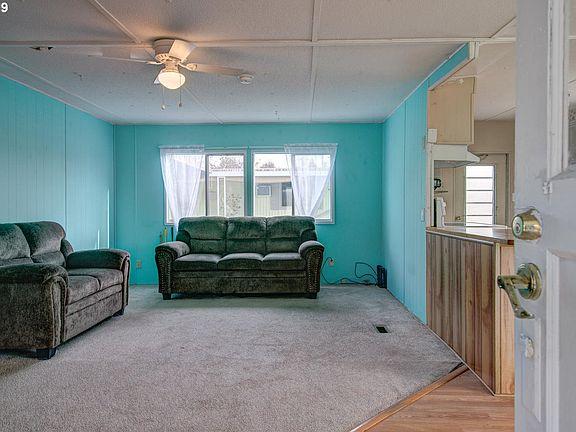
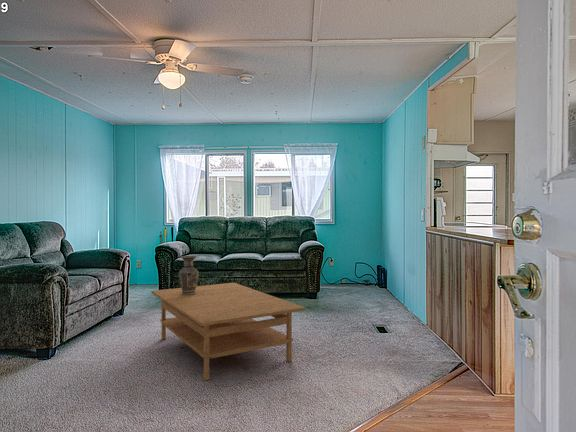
+ vase (188, 274)
+ coffee table (221, 323)
